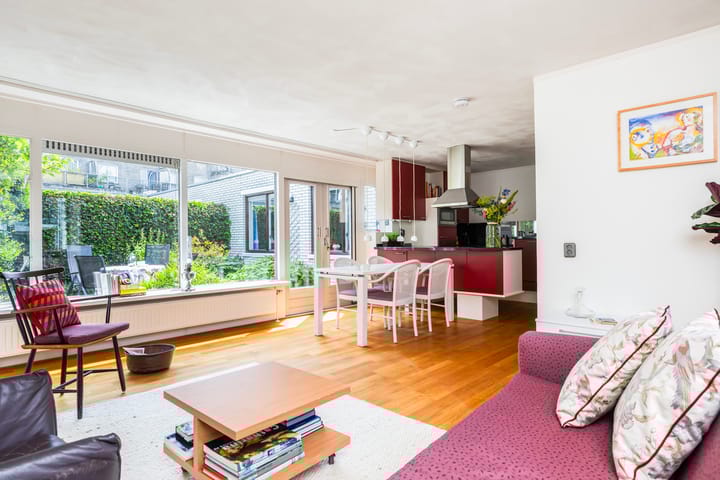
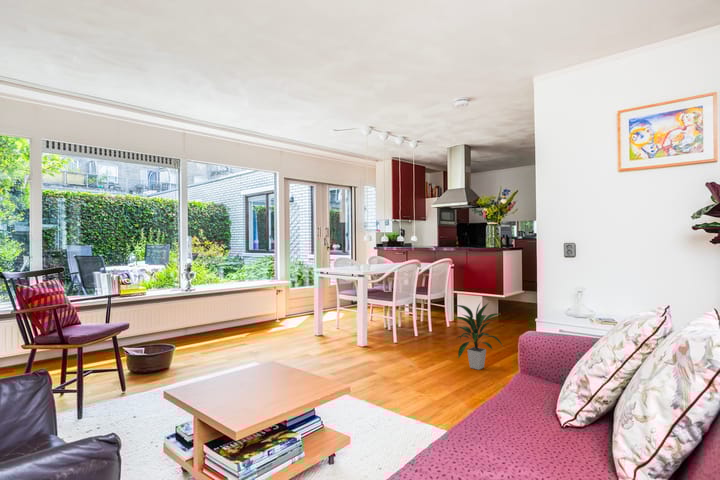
+ indoor plant (474, 333)
